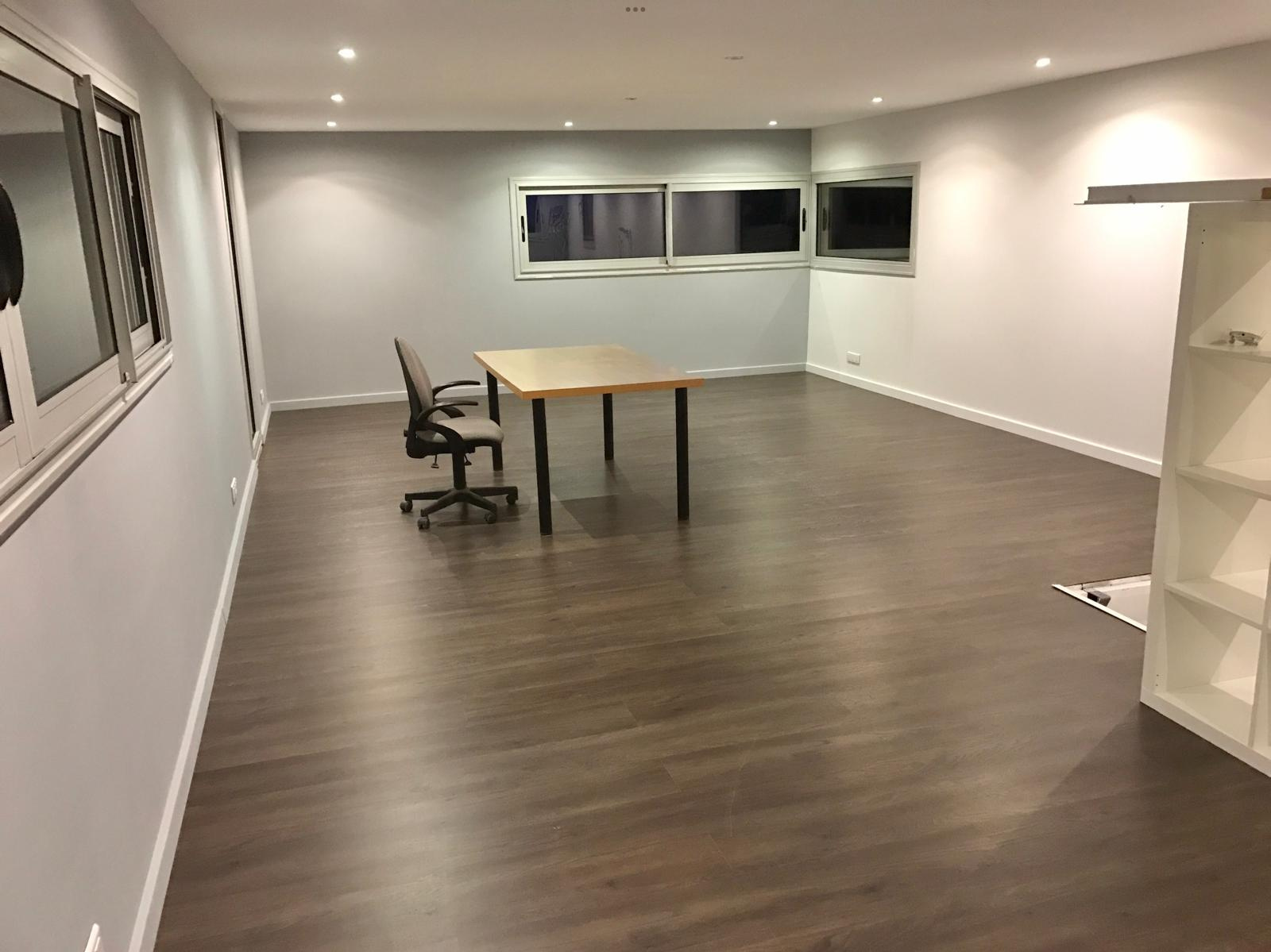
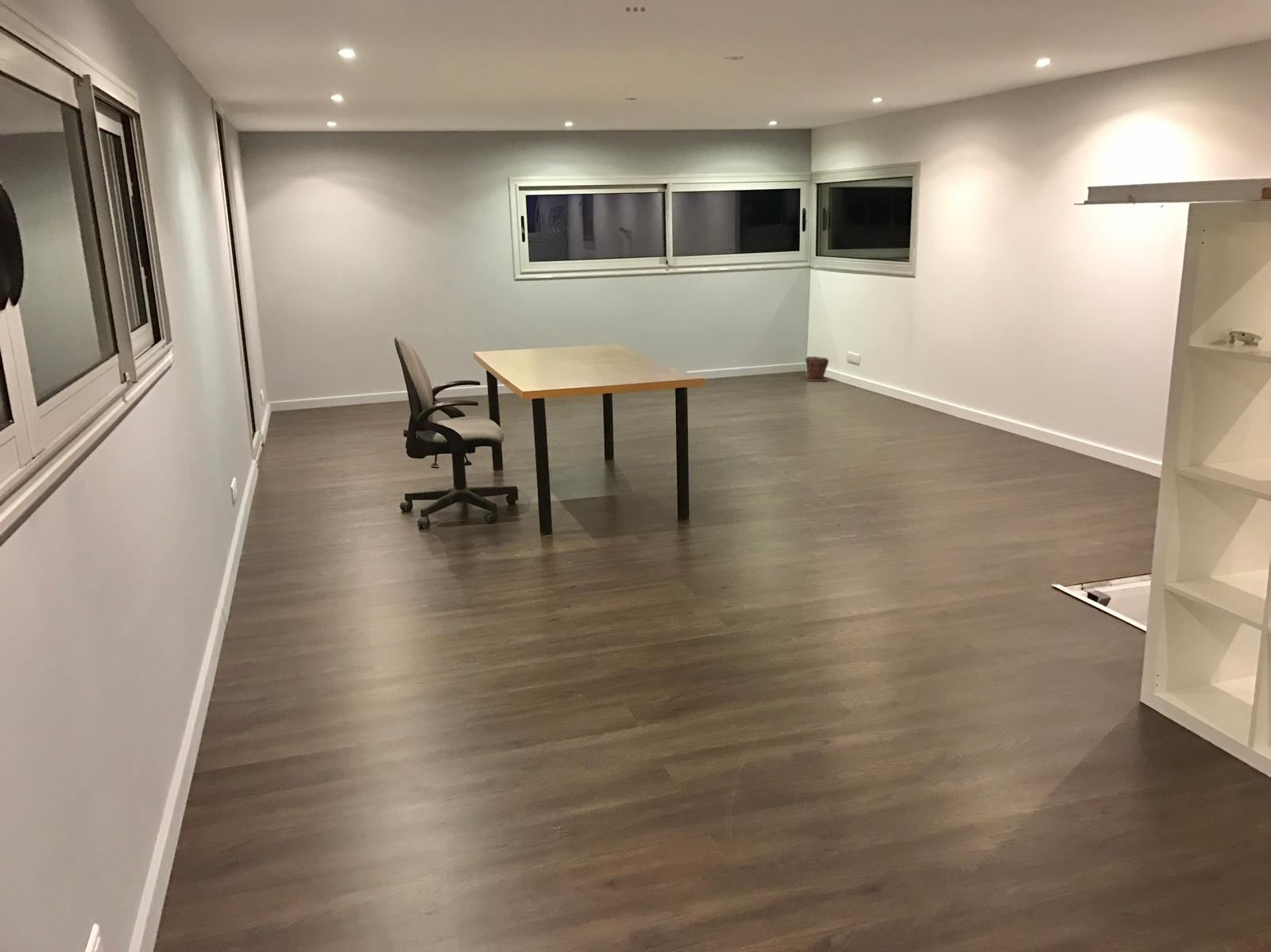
+ plant pot (816, 368)
